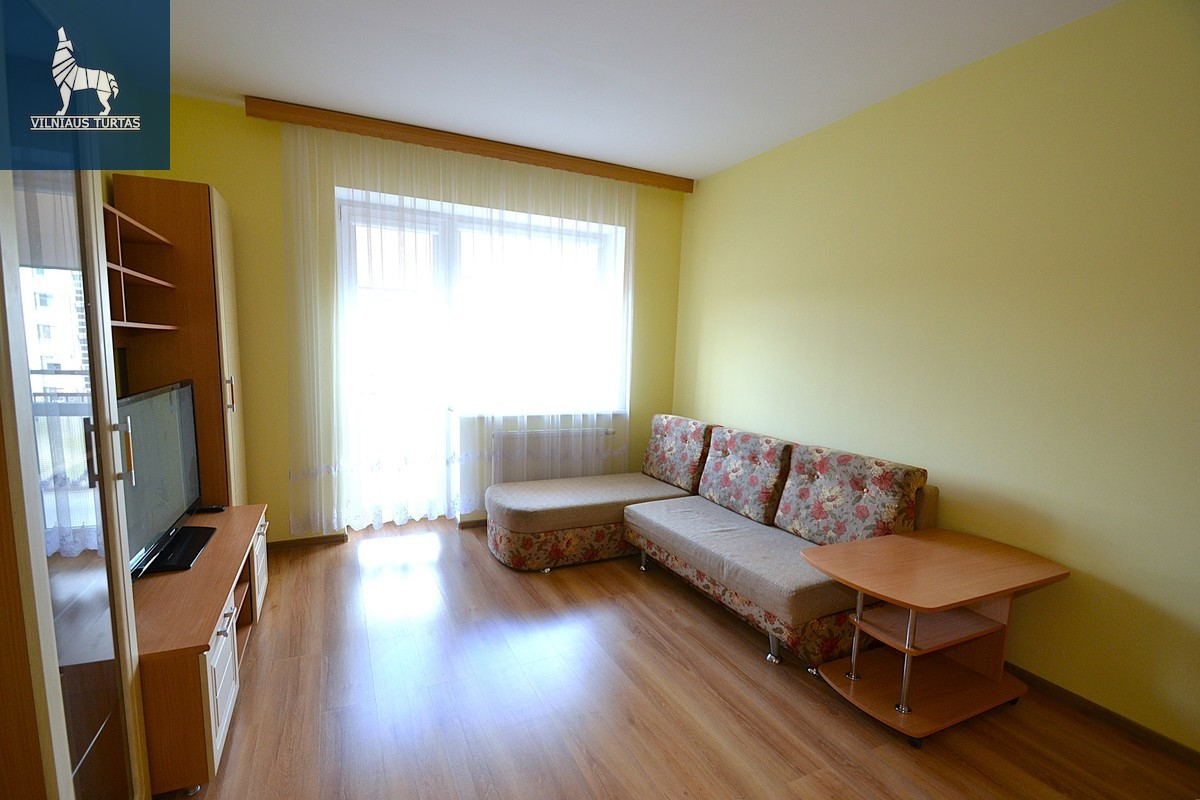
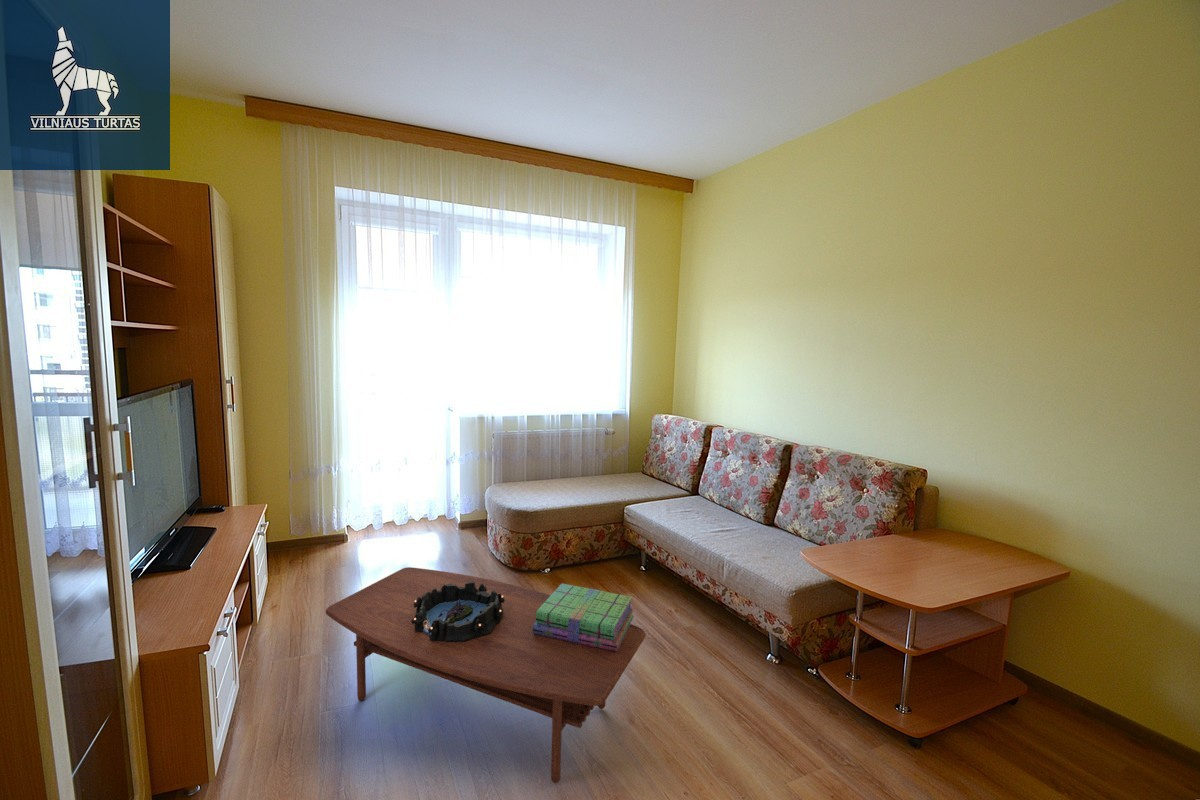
+ decorative bowl (459, 607)
+ stack of books (585, 614)
+ coffee table (481, 661)
